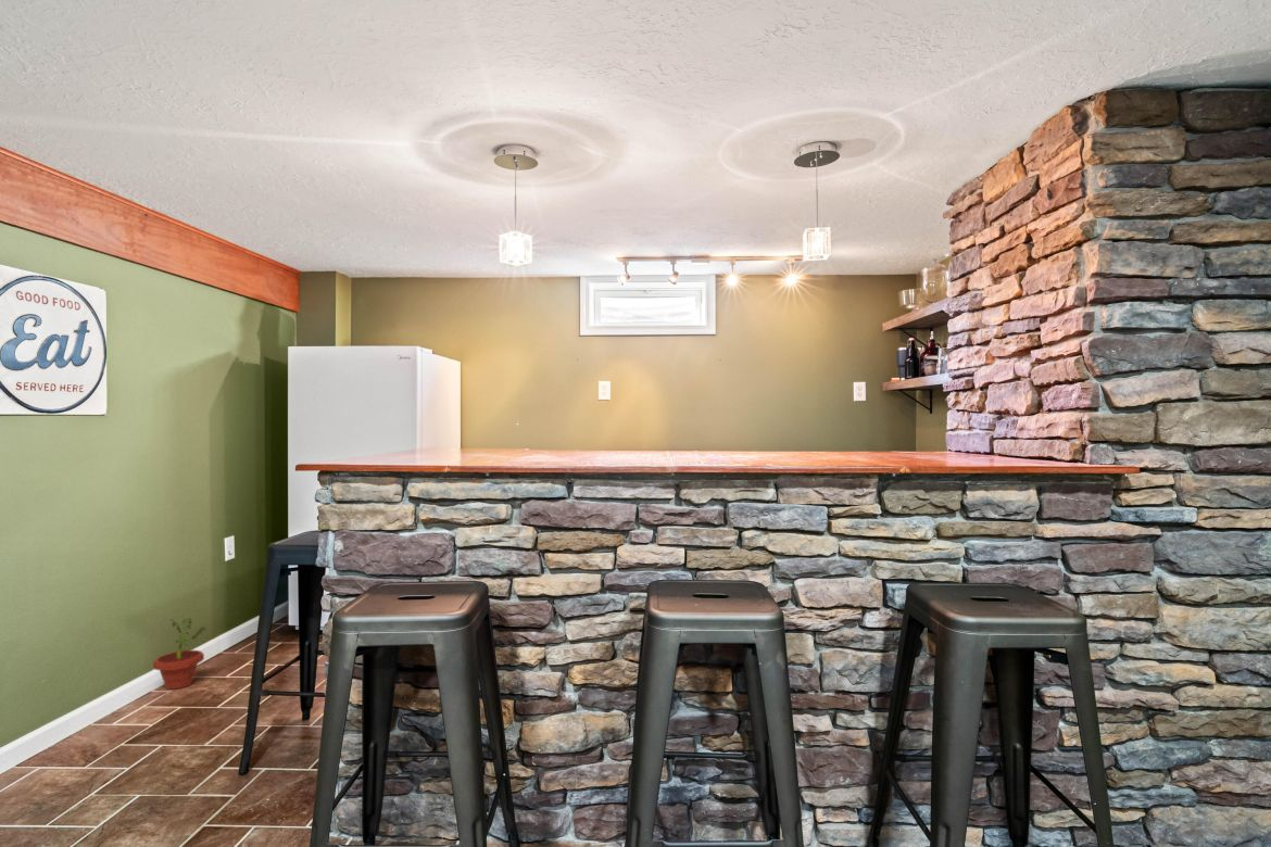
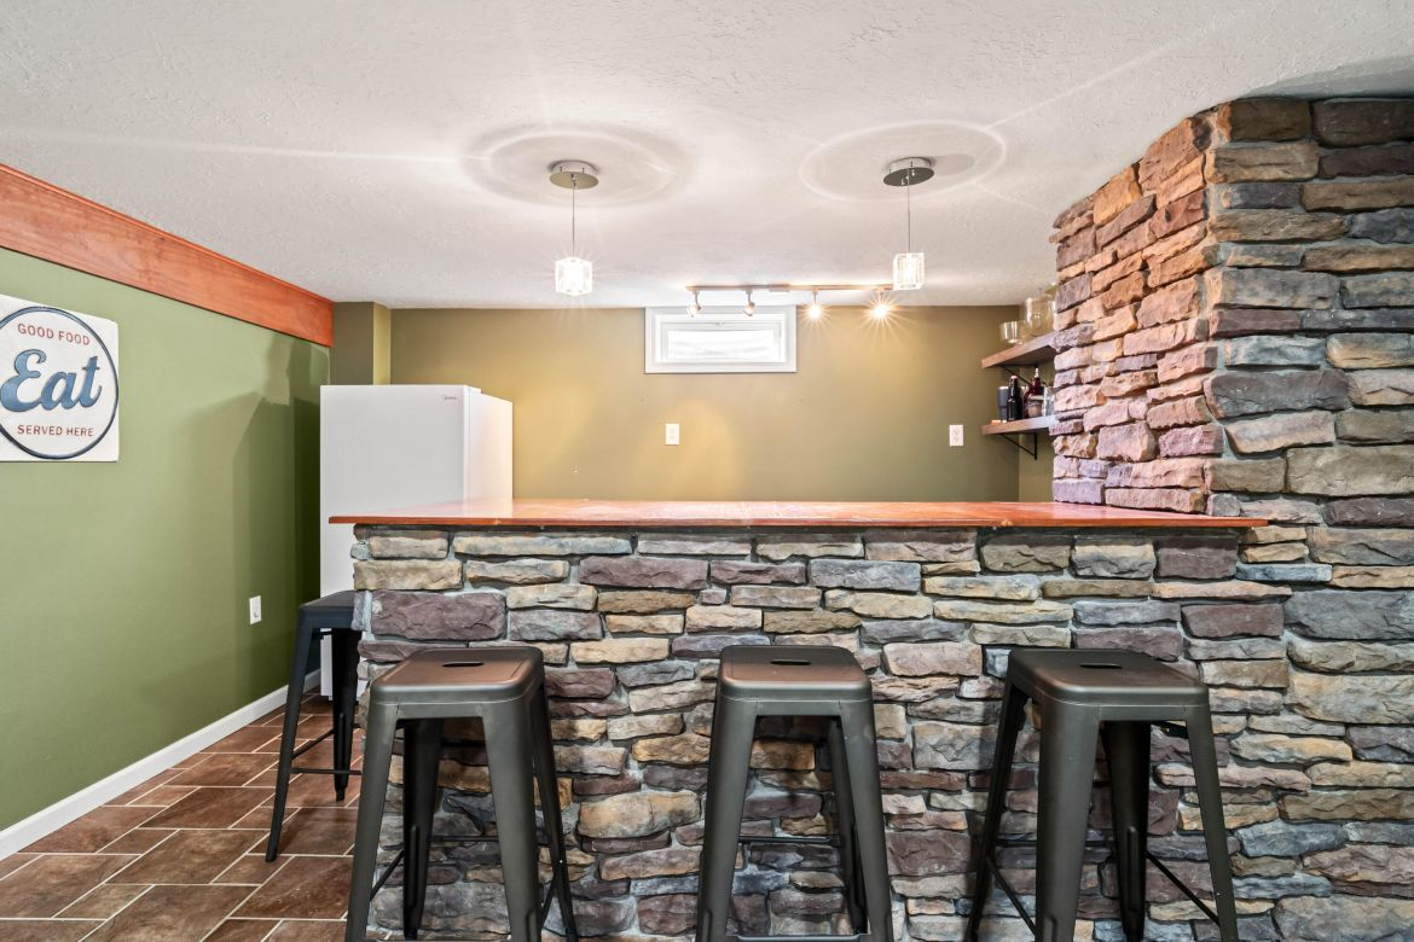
- potted plant (179, 652)
